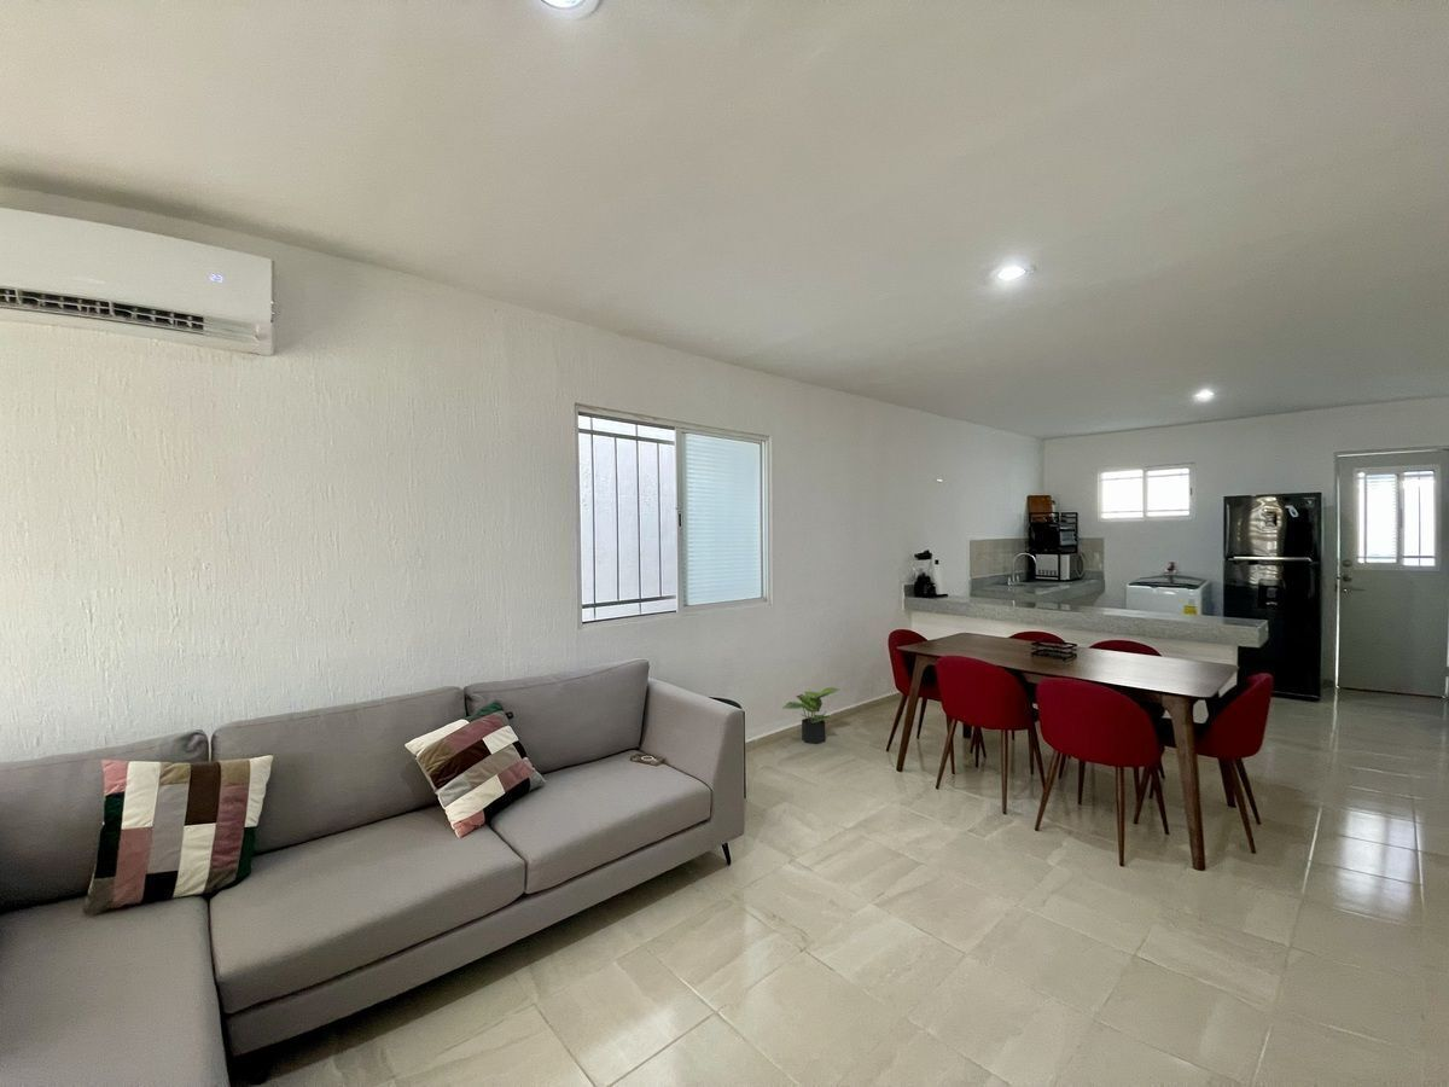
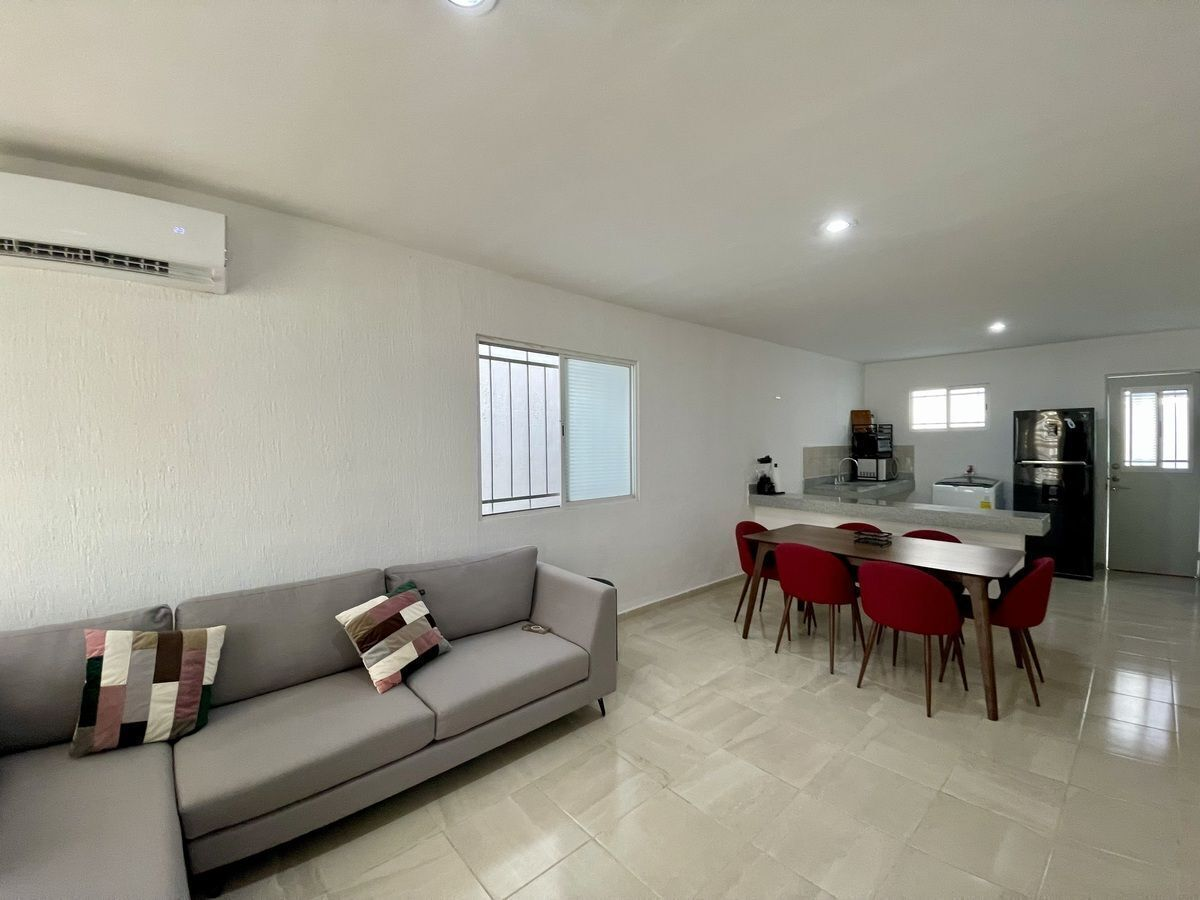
- potted plant (814, 714)
